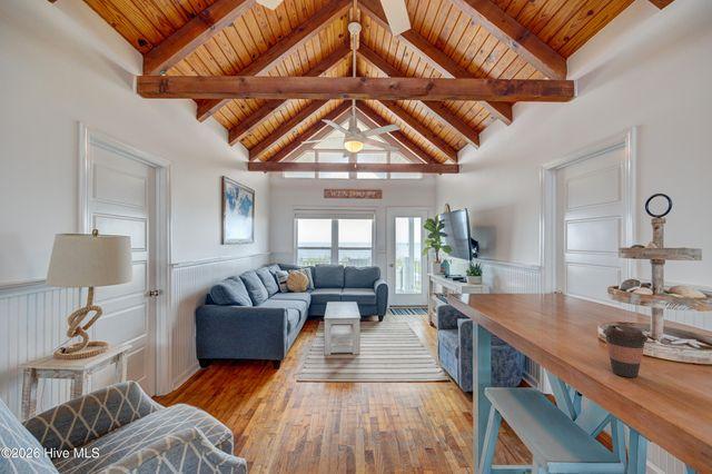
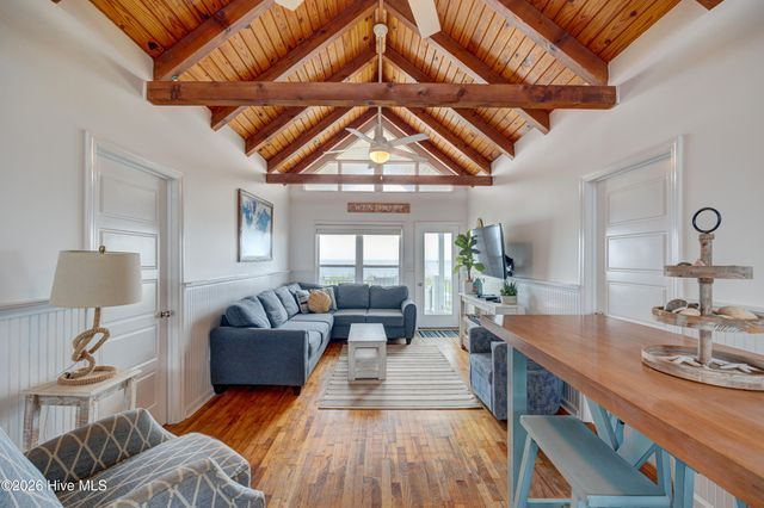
- coffee cup (624, 350)
